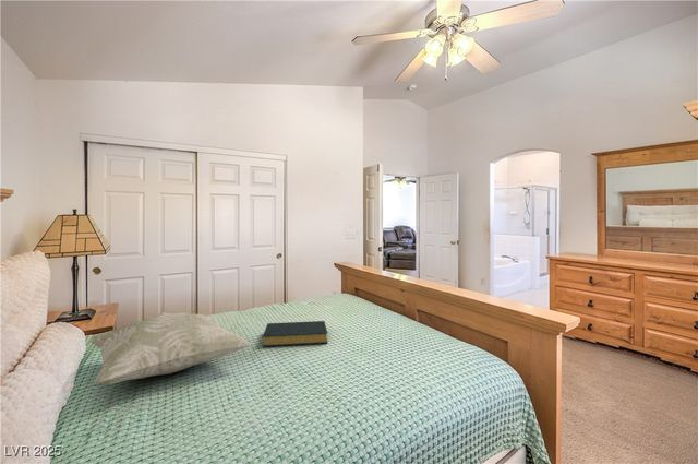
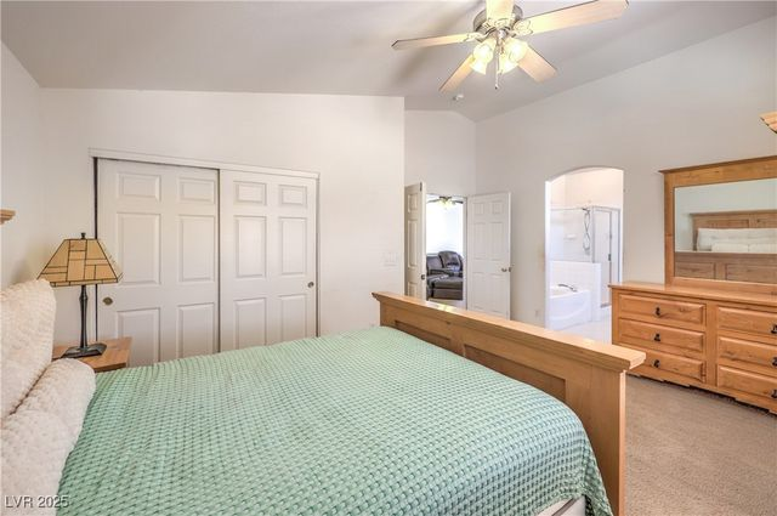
- decorative pillow (169, 342)
- hardback book (296, 332)
